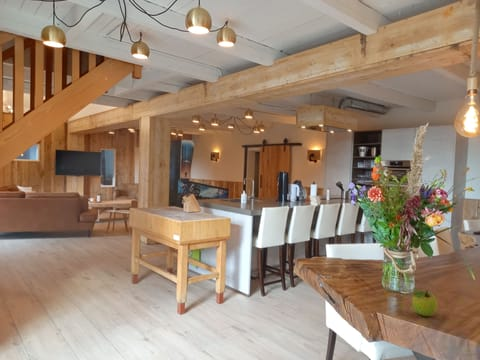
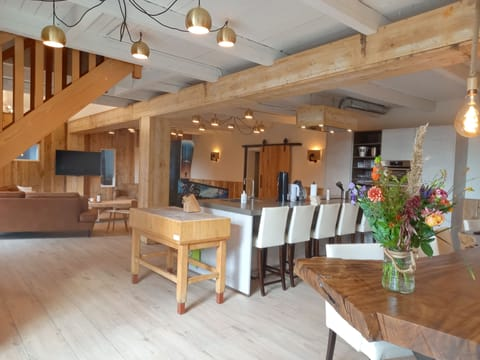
- fruit (423, 302)
